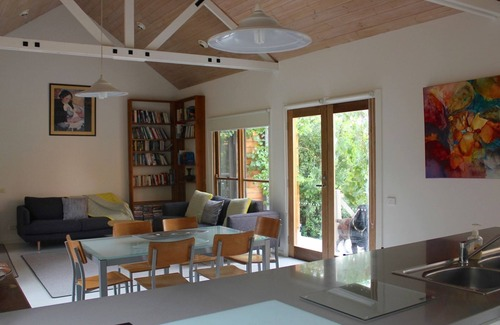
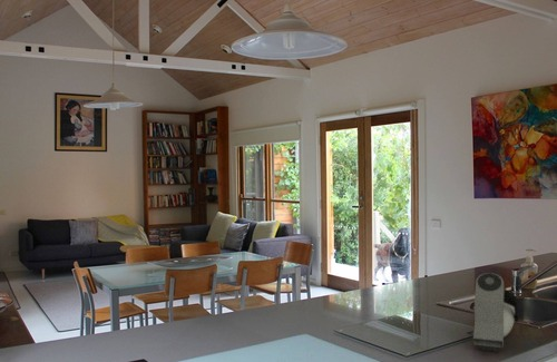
+ security camera (492, 307)
